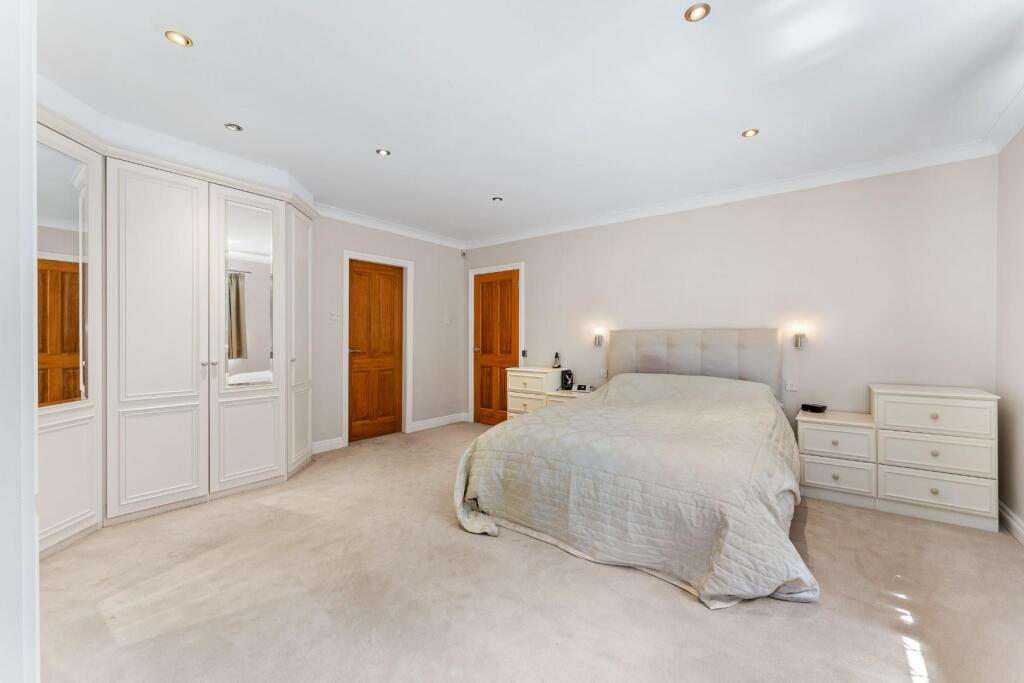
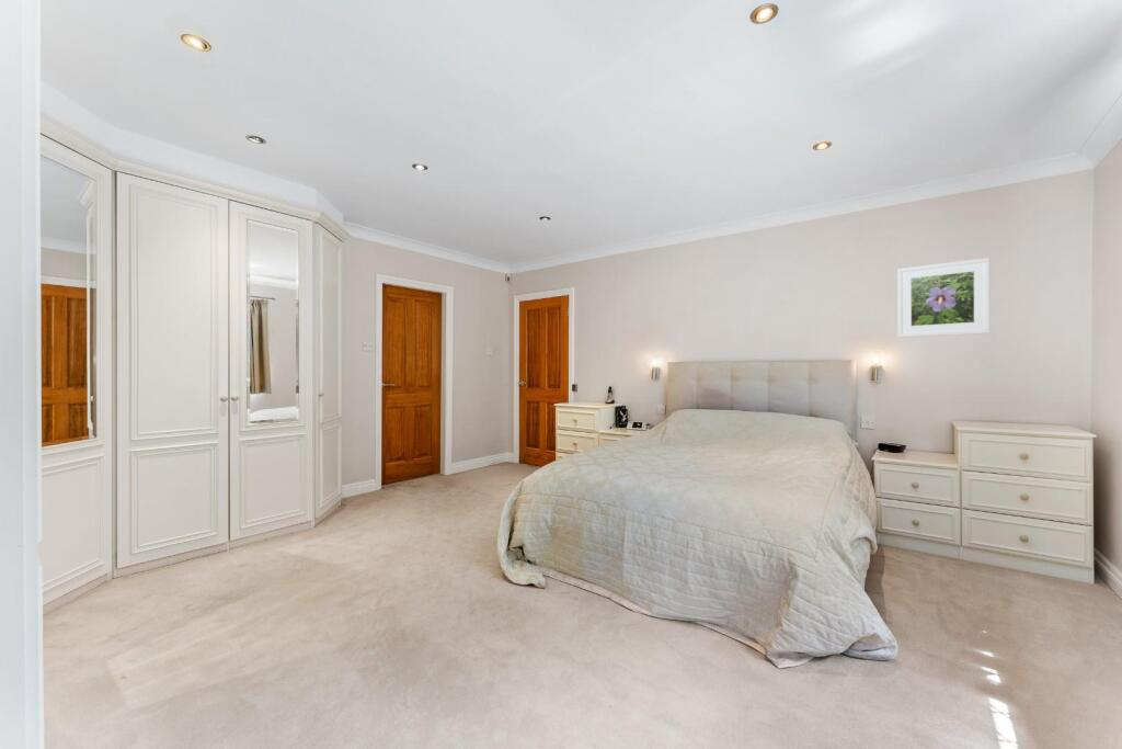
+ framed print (941, 299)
